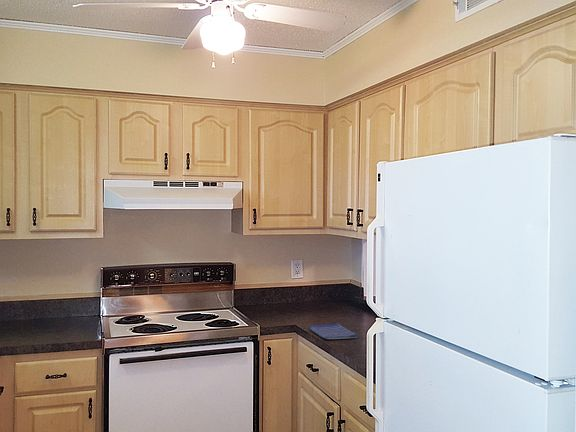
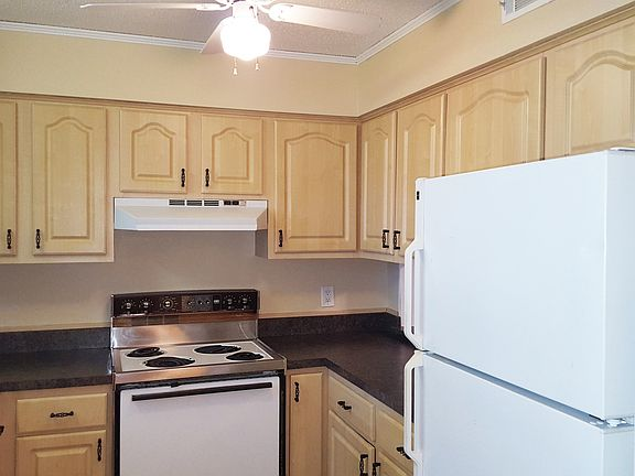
- dish towel (332, 331)
